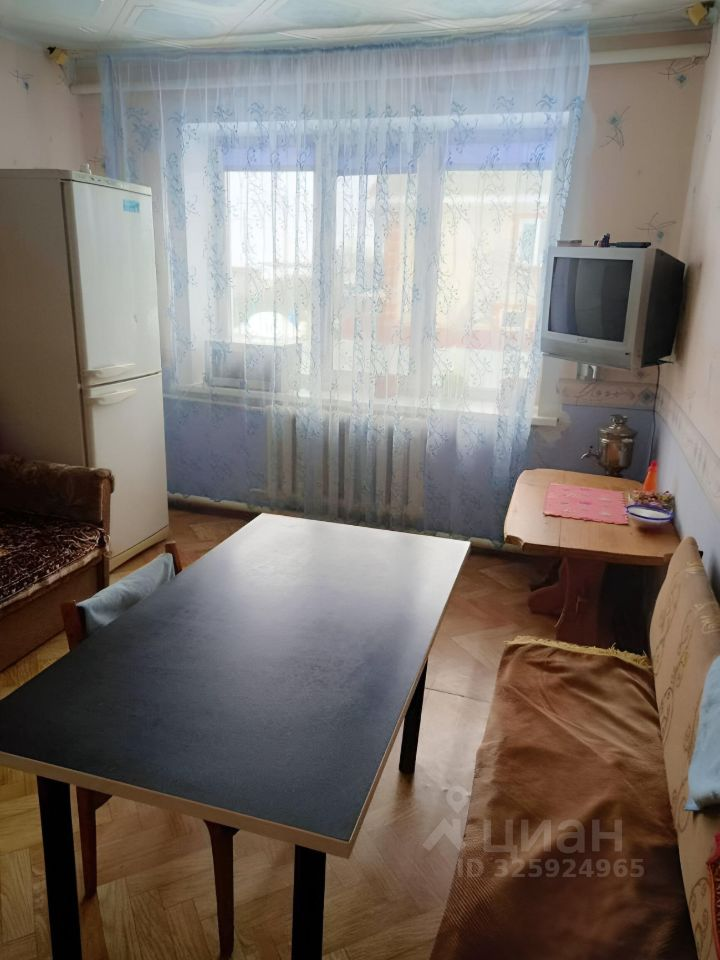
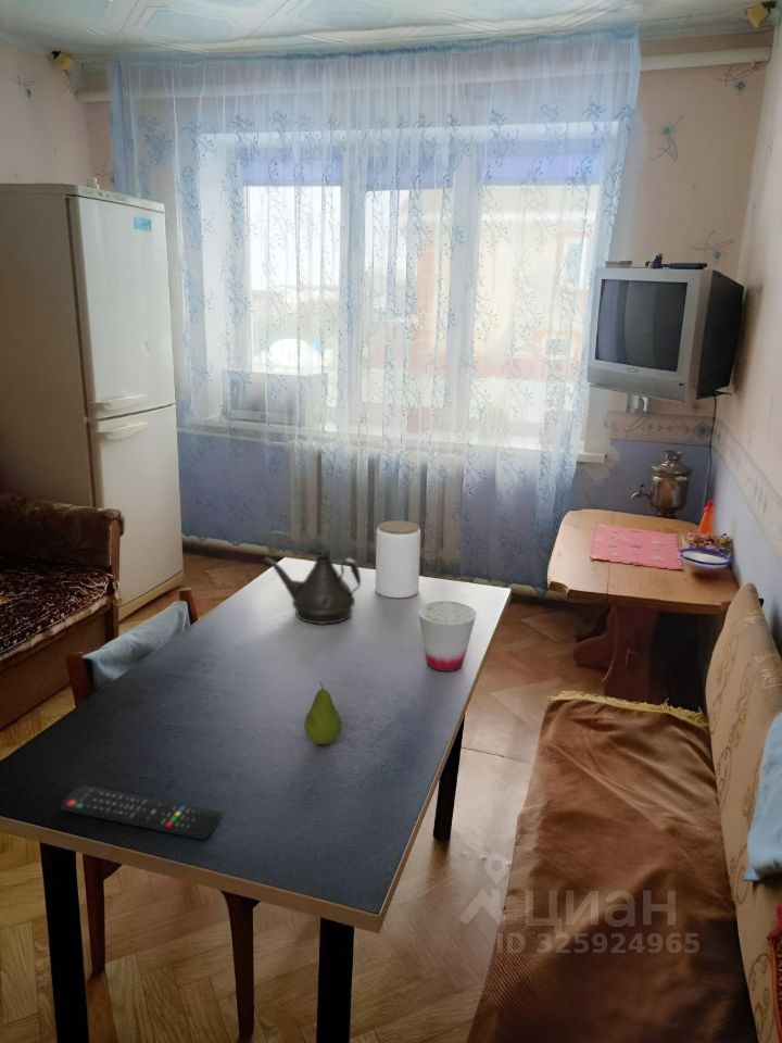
+ jar (398, 558)
+ cup (445, 638)
+ fruit (323, 712)
+ teapot (312, 583)
+ remote control (139, 812)
